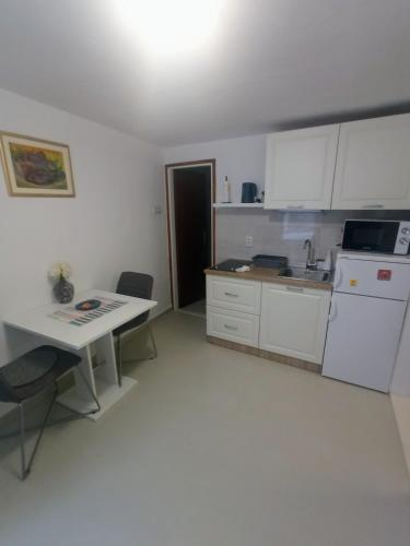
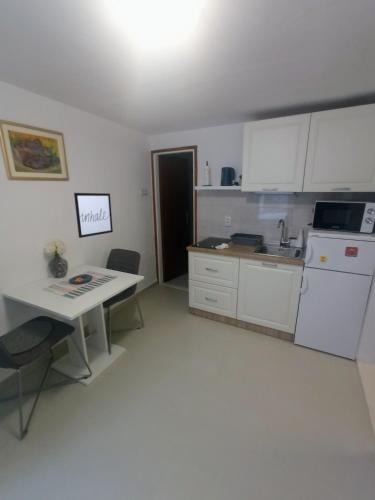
+ wall art (95, 214)
